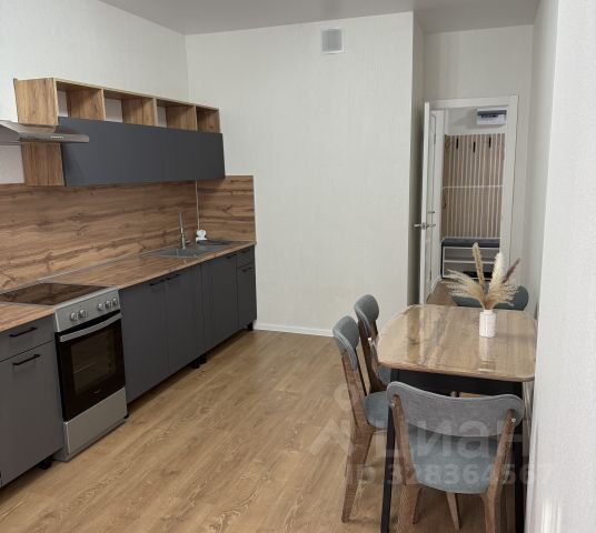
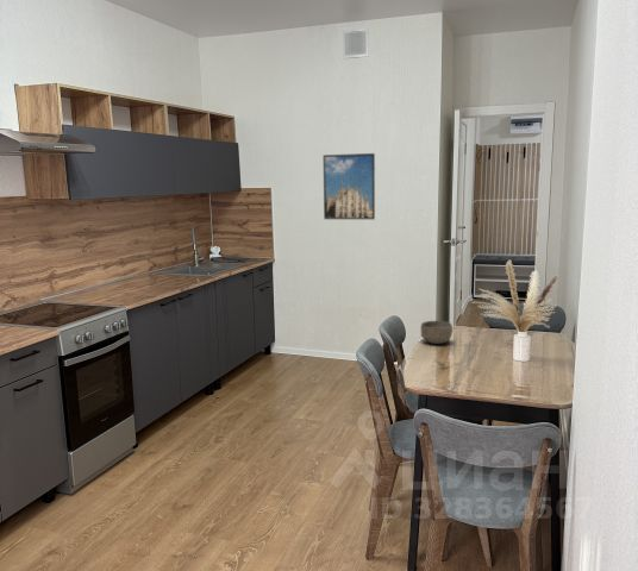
+ bowl (436, 332)
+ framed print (349, 187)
